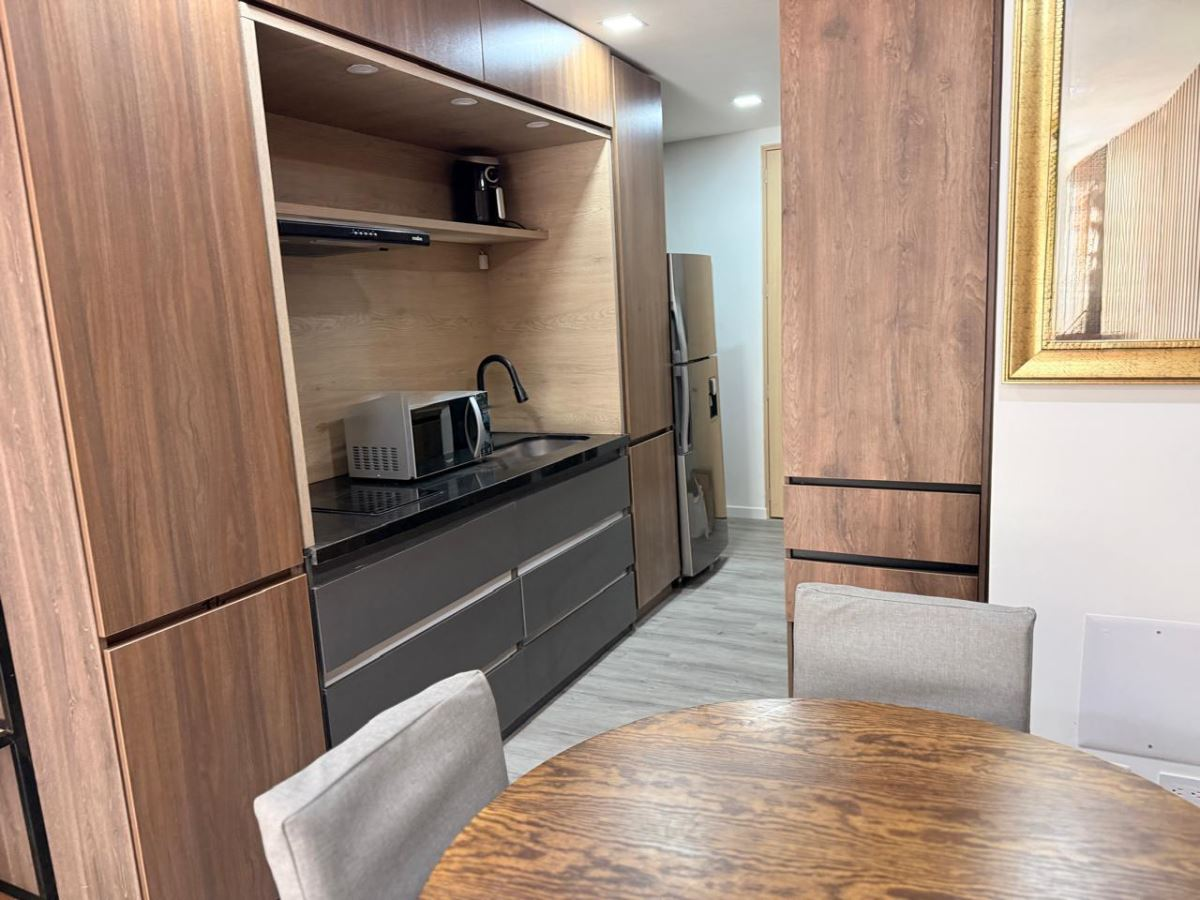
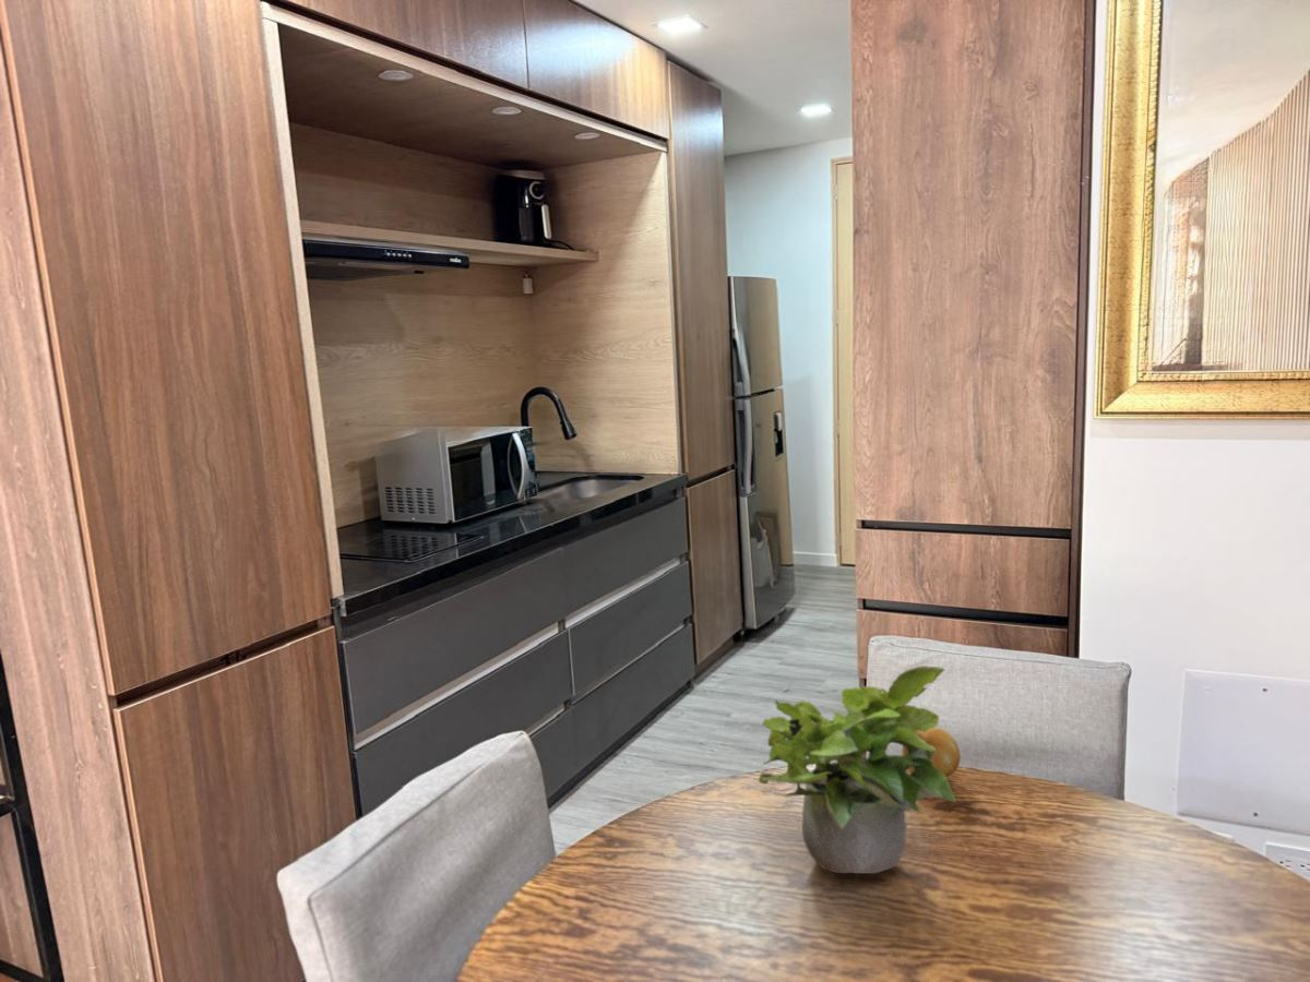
+ potted plant (857, 779)
+ fruit (933, 755)
